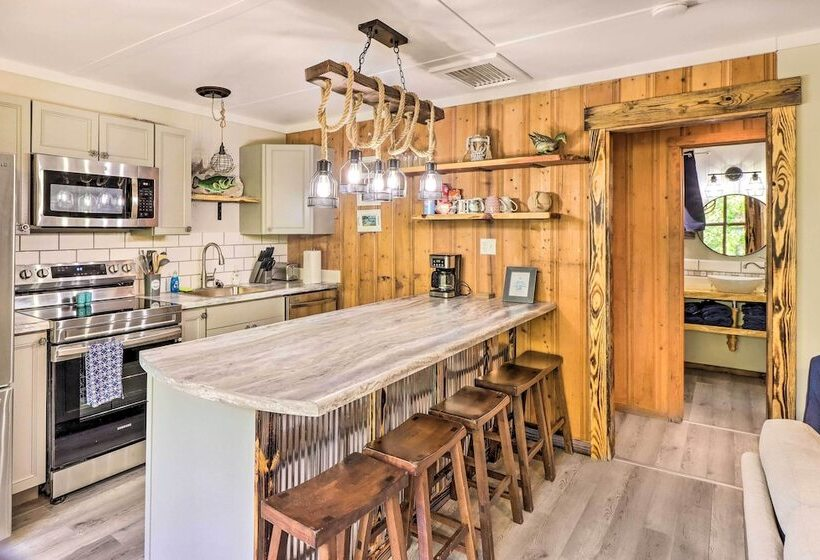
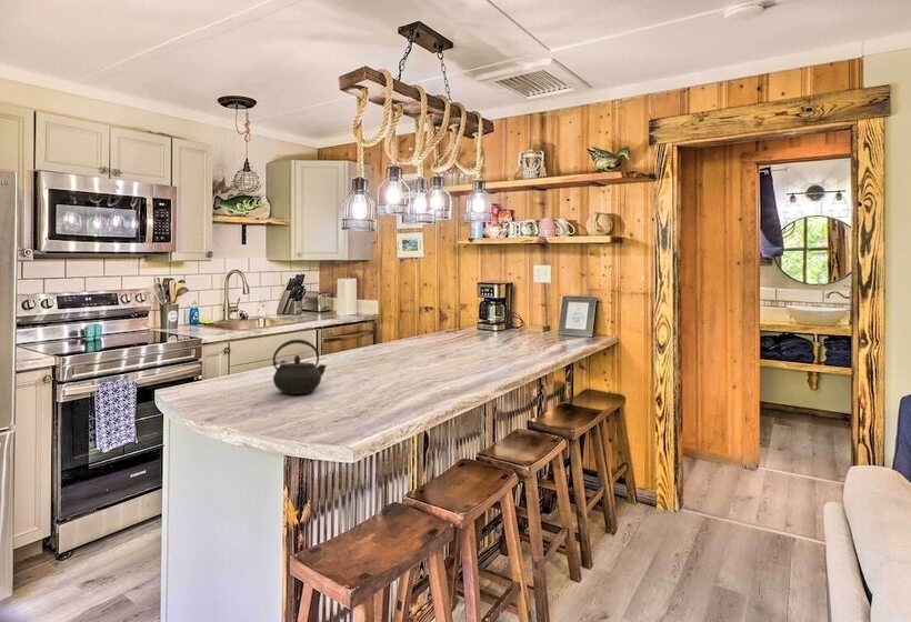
+ kettle (300, 365)
